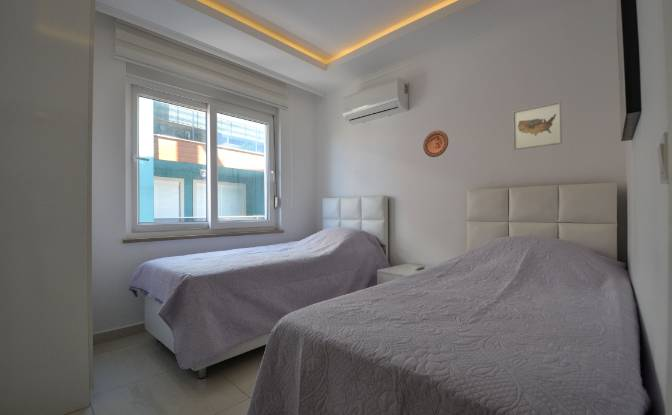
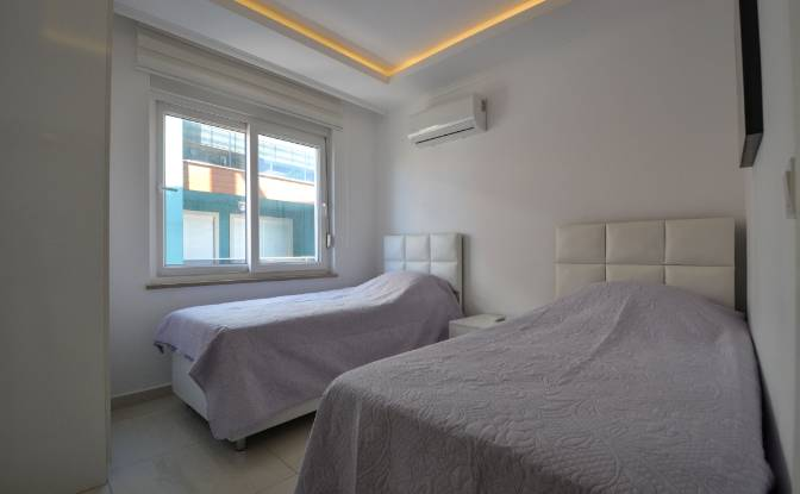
- decorative plate (435, 143)
- wall art (536, 126)
